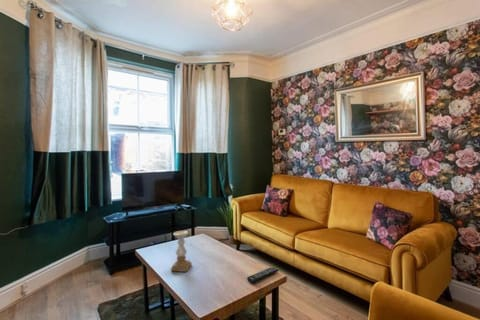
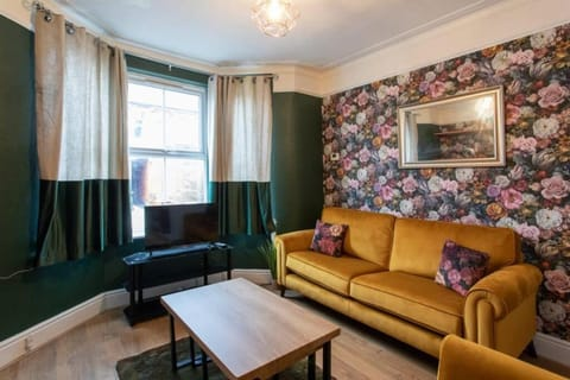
- remote control (263, 274)
- candle holder (181, 250)
